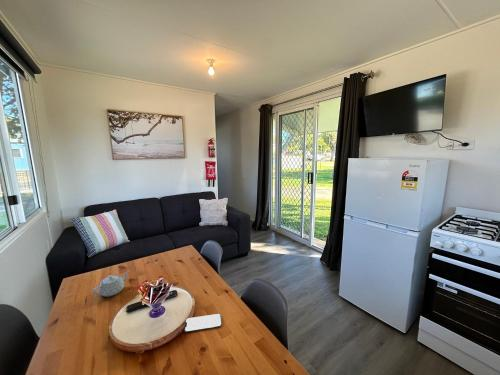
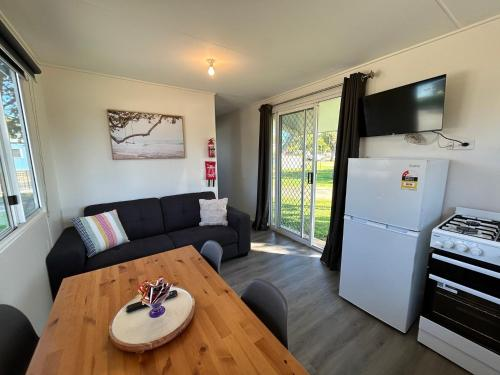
- smartphone (203, 322)
- teapot (112, 283)
